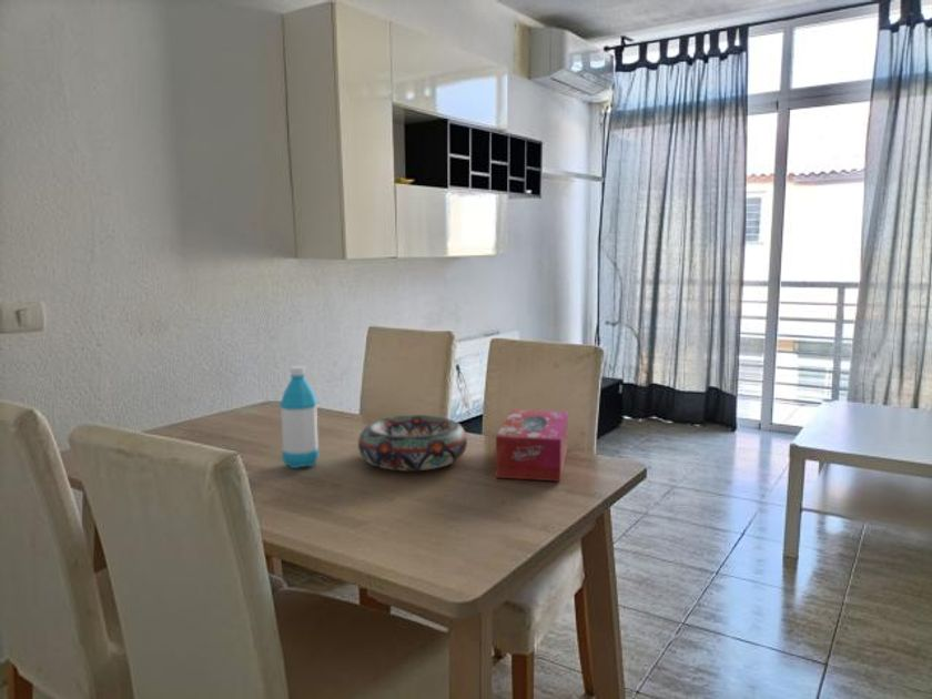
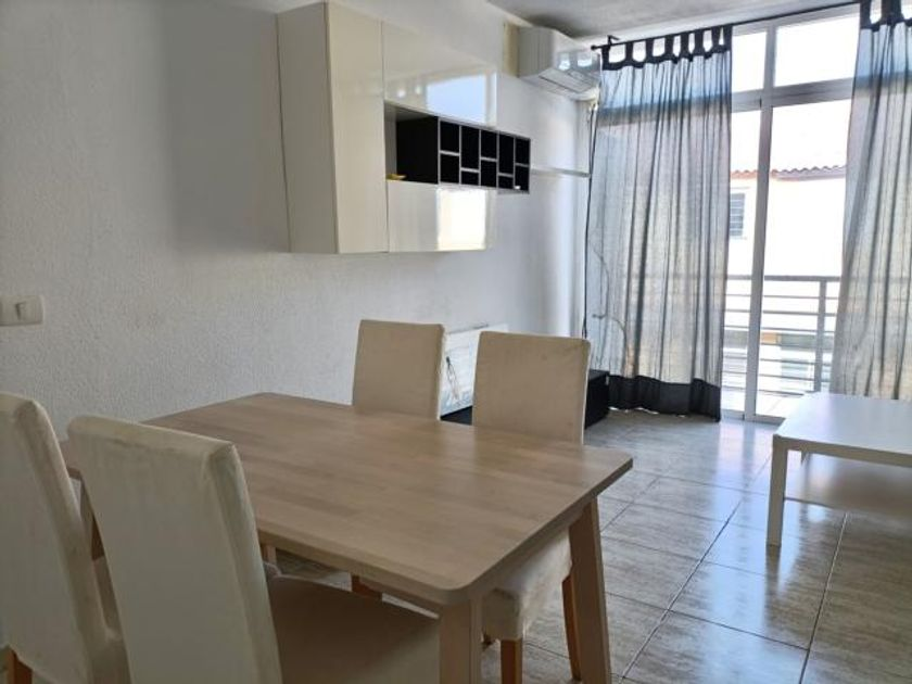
- tissue box (534, 442)
- decorative bowl (413, 442)
- water bottle (298, 416)
